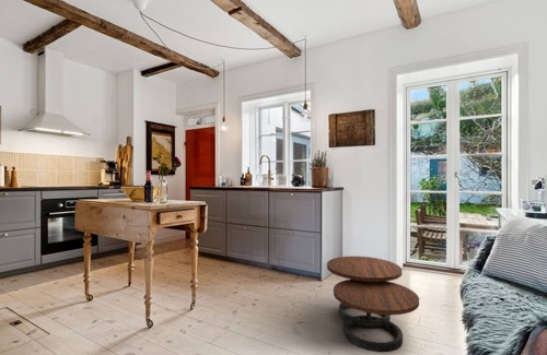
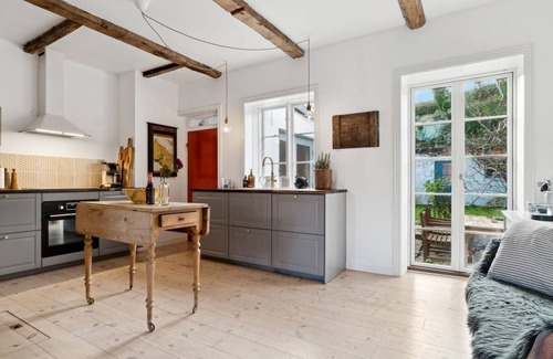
- coffee table (368, 298)
